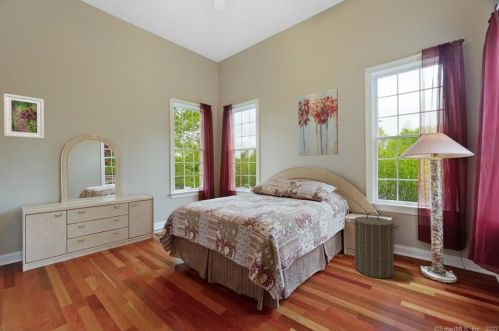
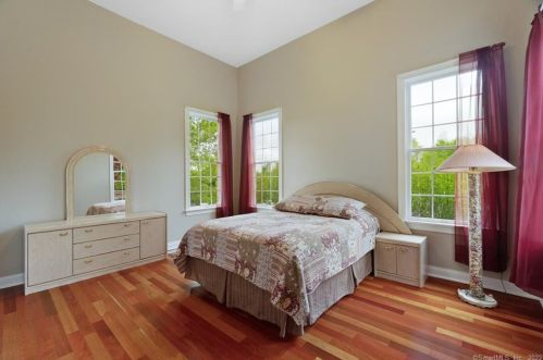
- laundry hamper (373, 241)
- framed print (24, 117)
- wall art (317, 124)
